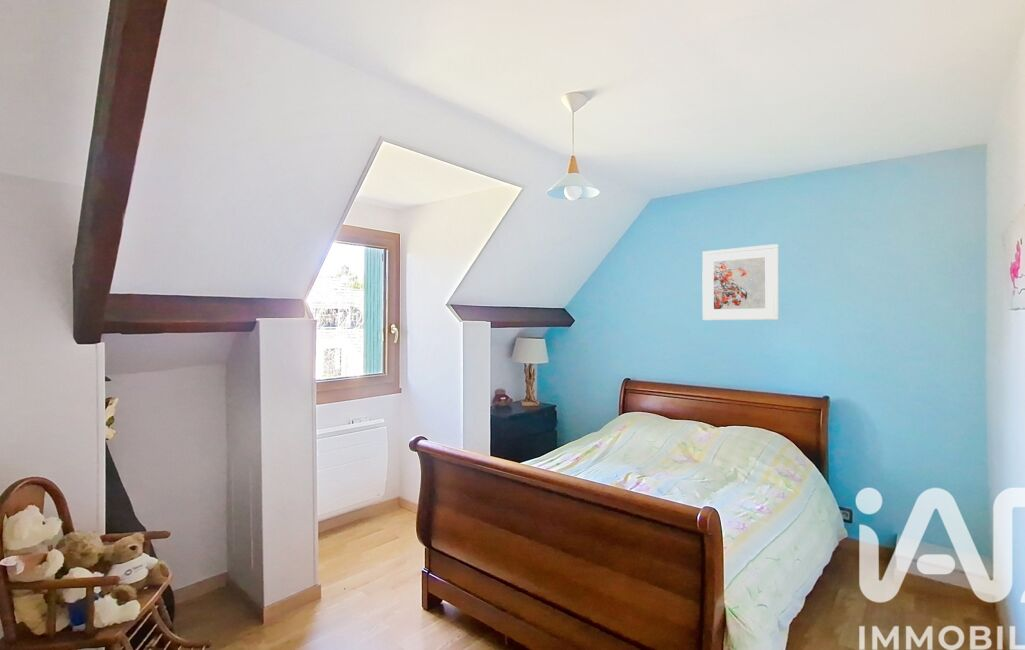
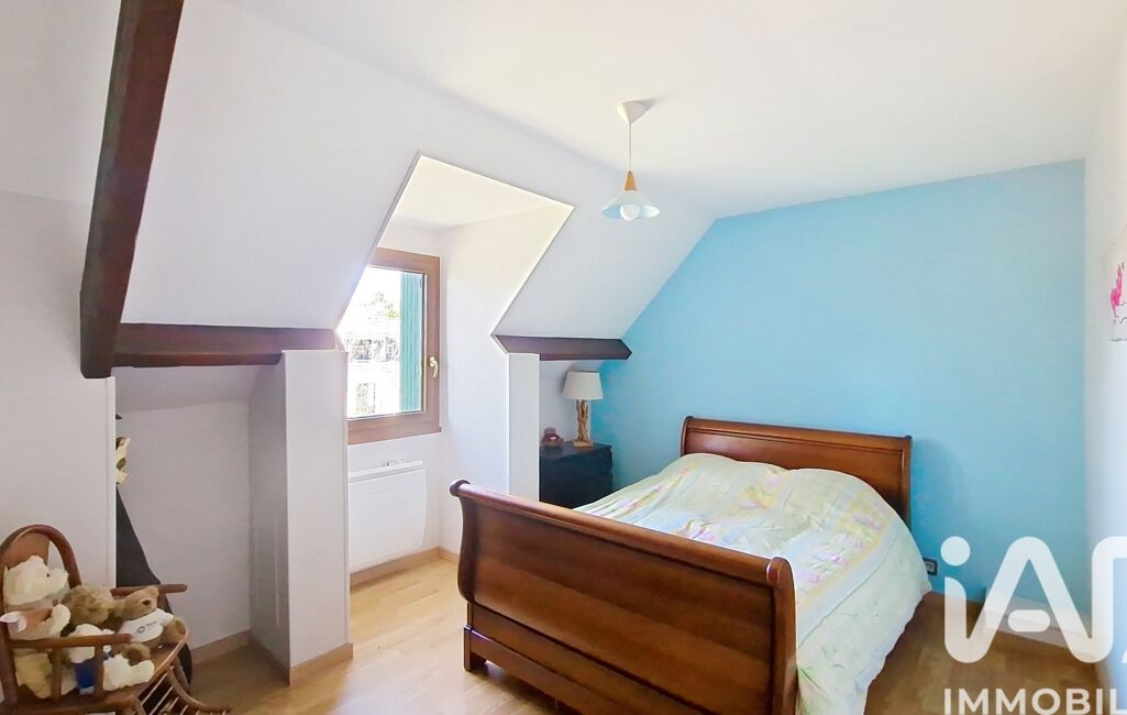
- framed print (738, 284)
